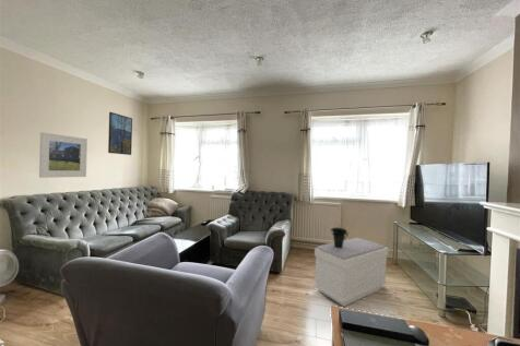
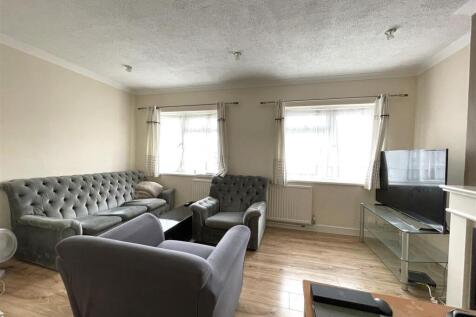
- bench (351, 266)
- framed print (64, 156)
- potted plant (339, 229)
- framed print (120, 134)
